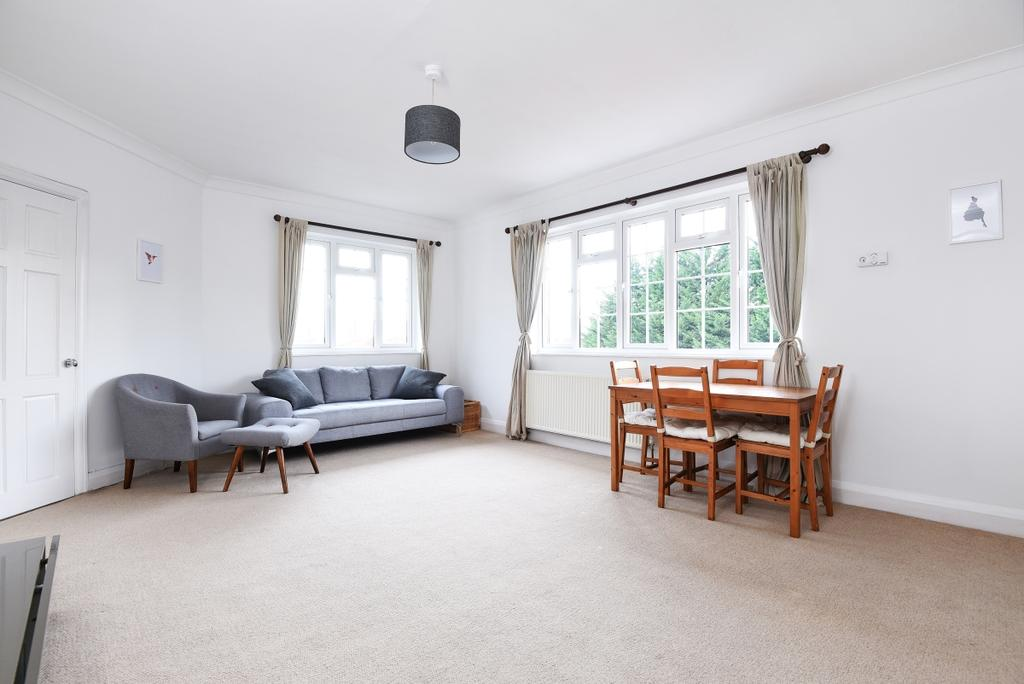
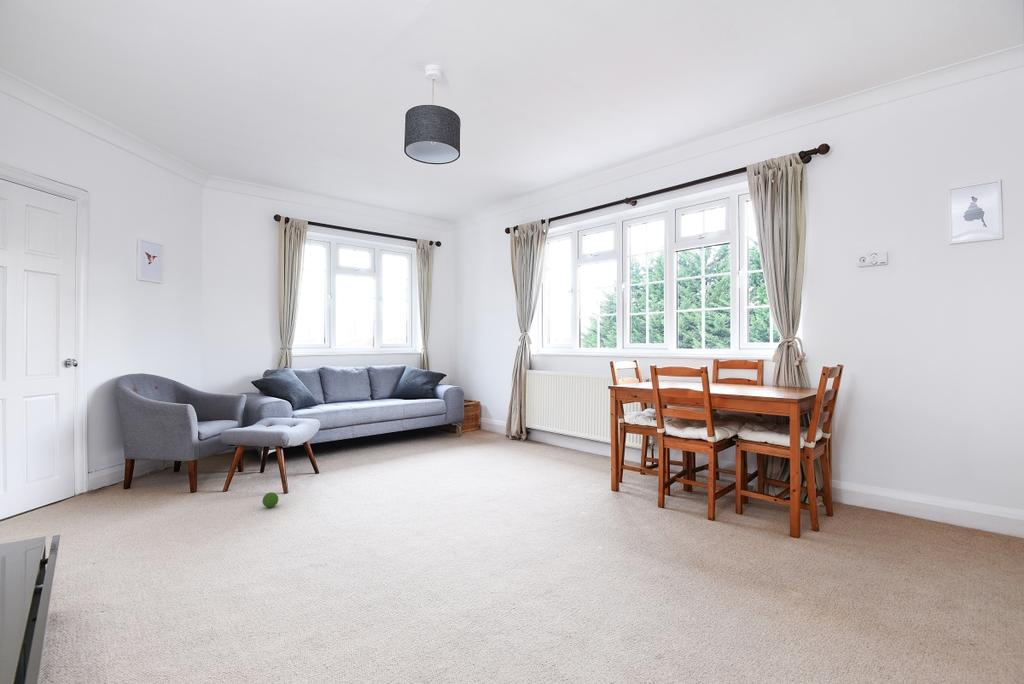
+ ball (270, 499)
